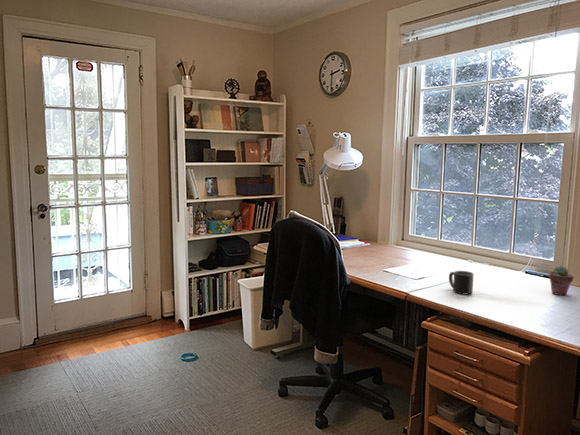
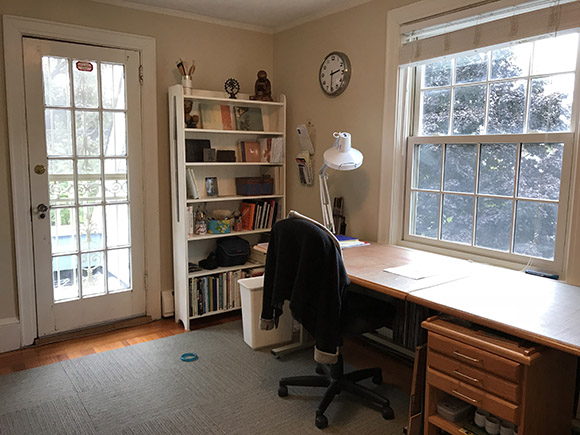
- mug (460, 281)
- potted succulent (560, 279)
